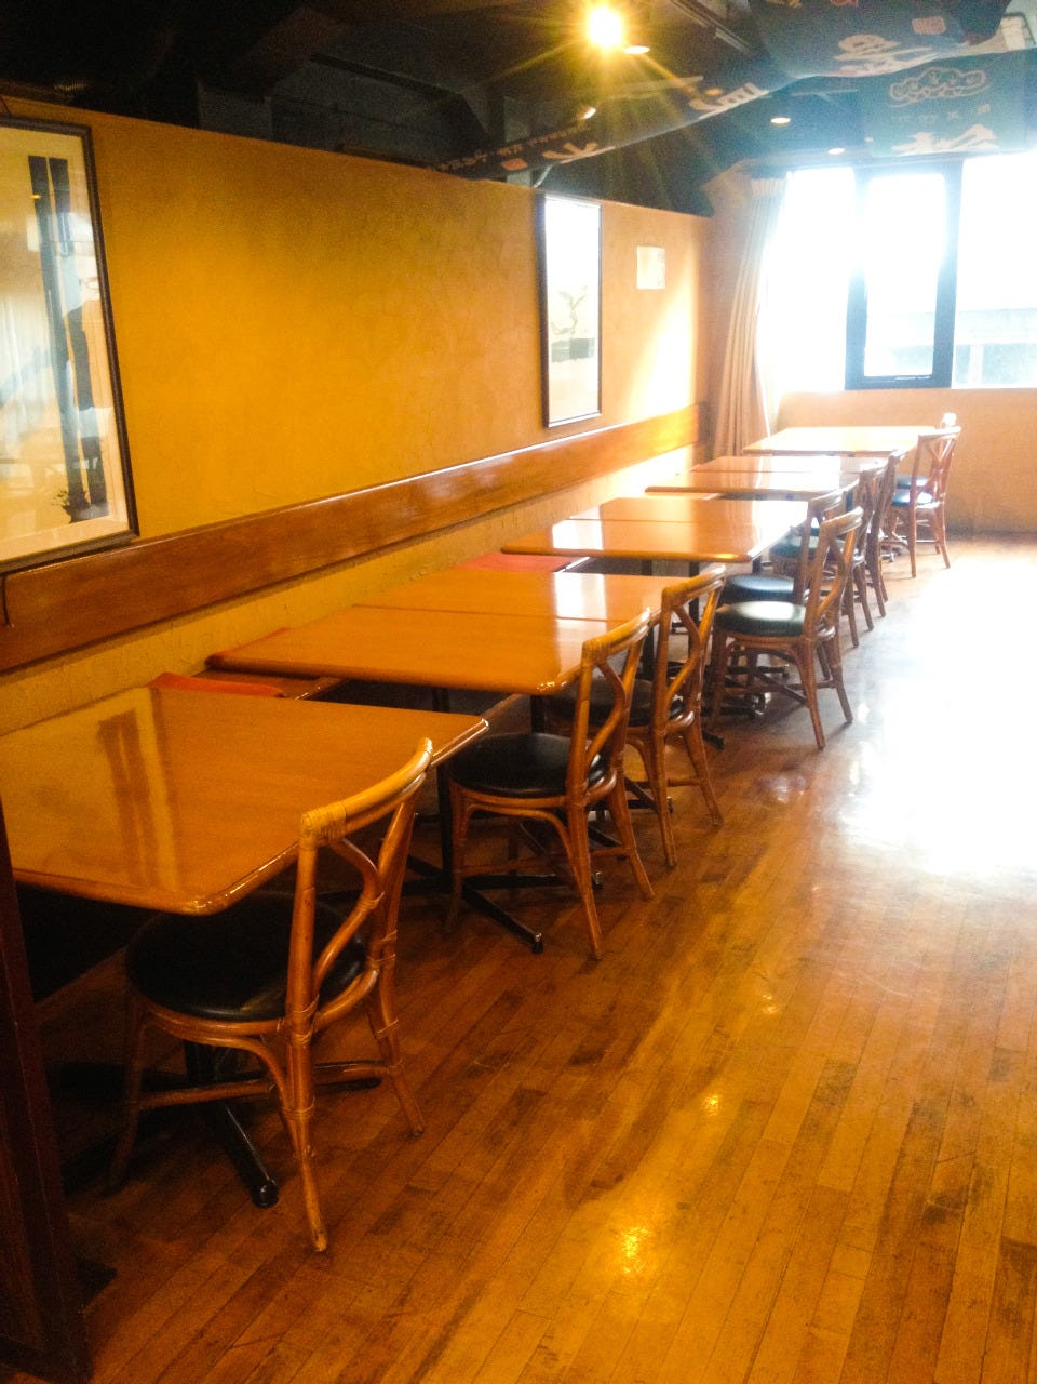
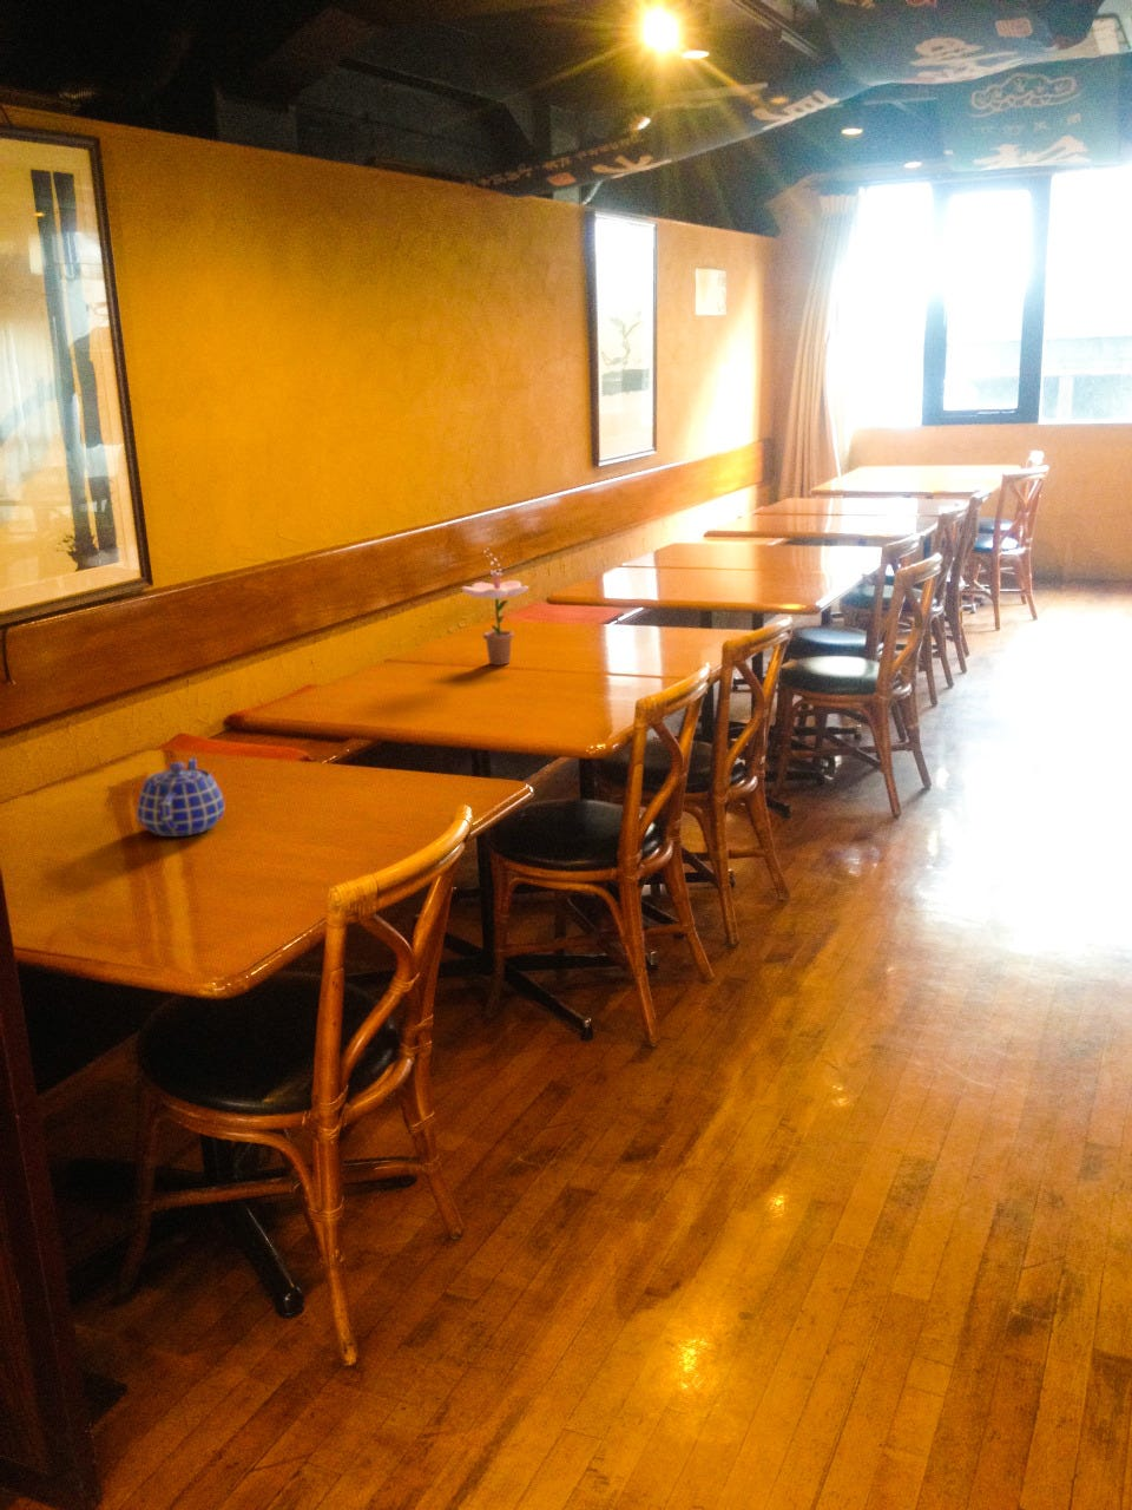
+ teapot (181, 794)
+ flower (495, 604)
